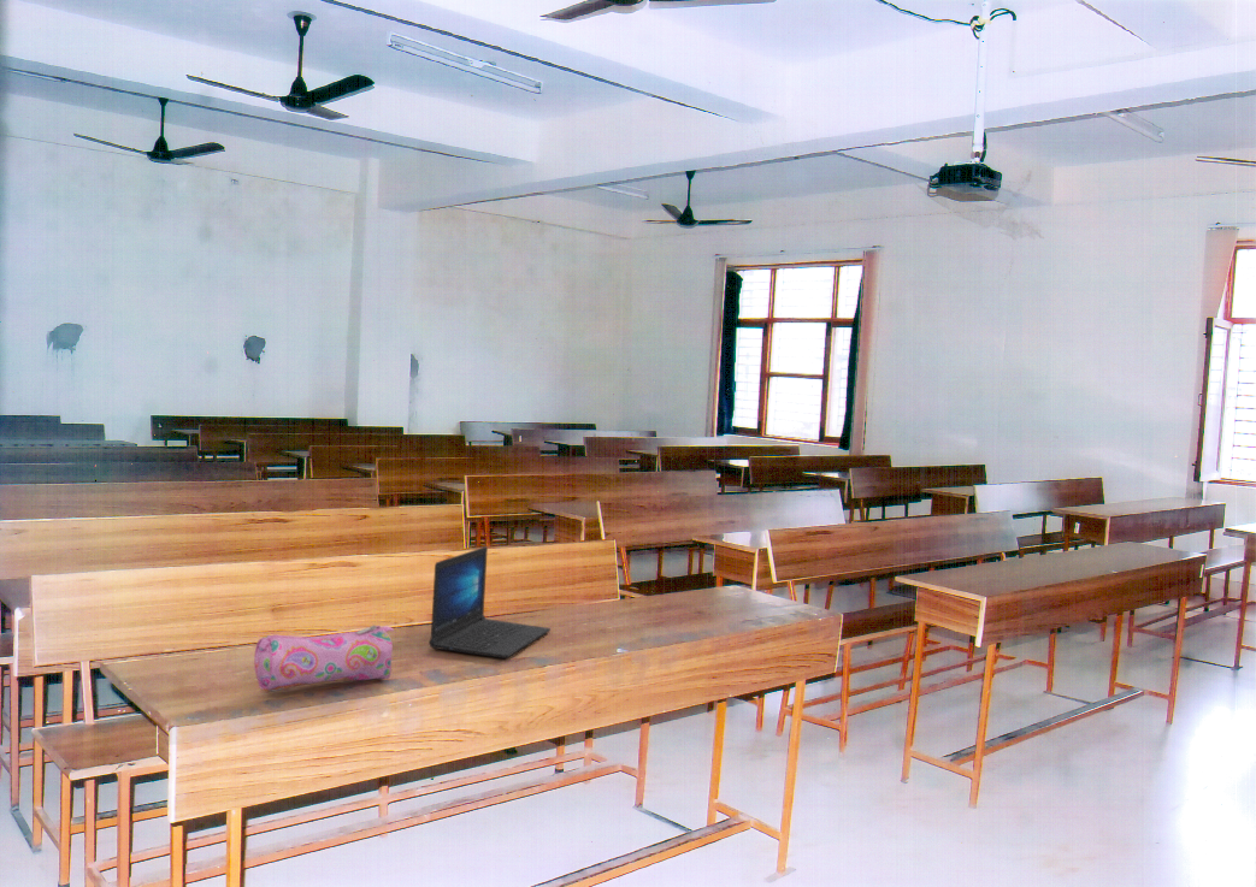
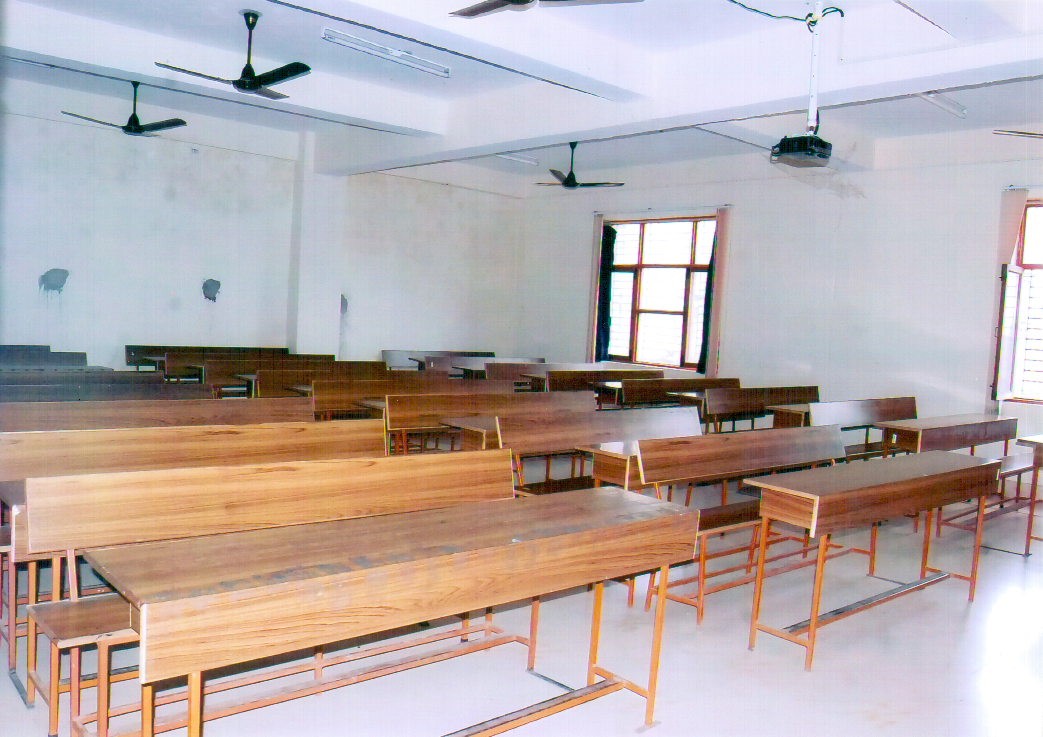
- laptop (483, 598)
- pencil case (326, 656)
